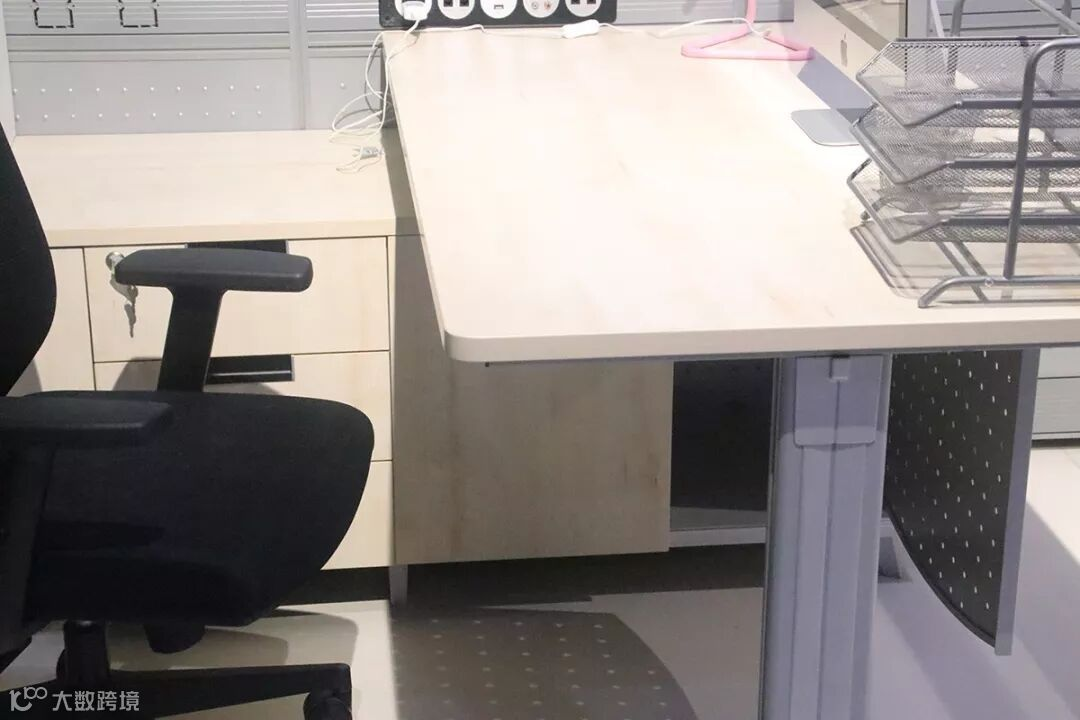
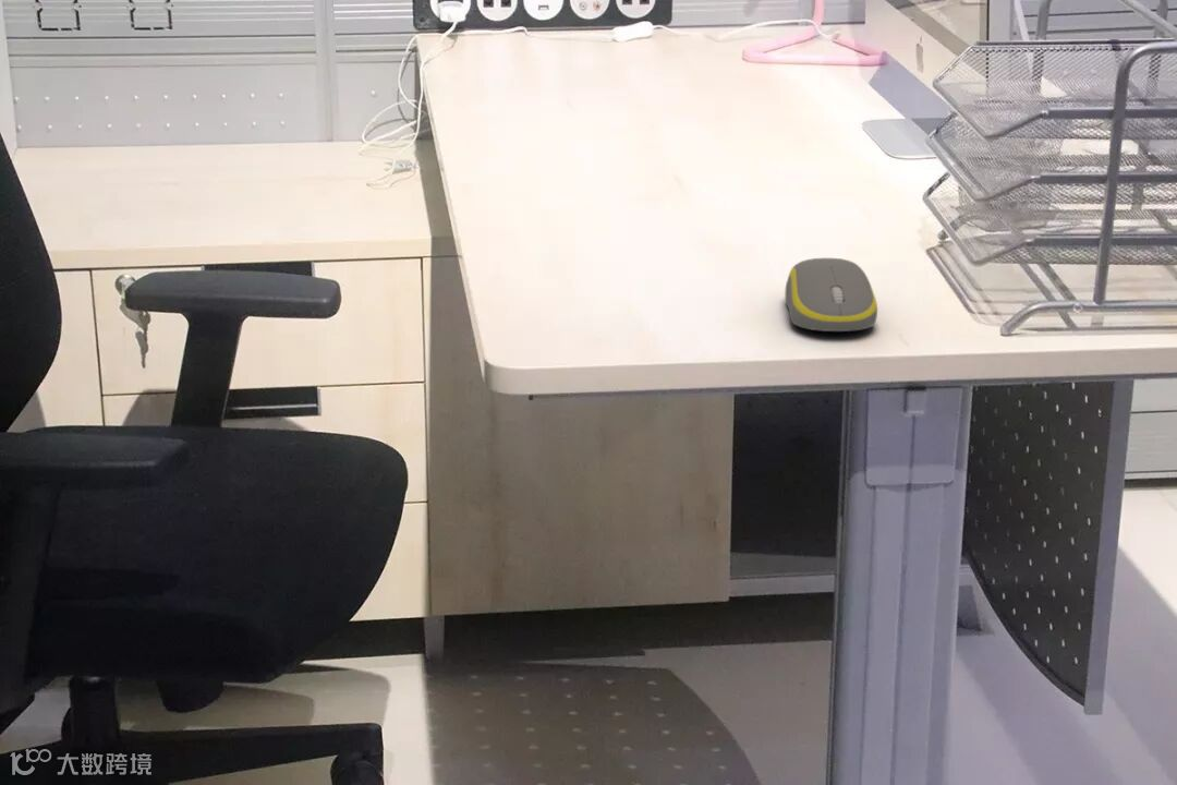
+ computer mouse (828, 289)
